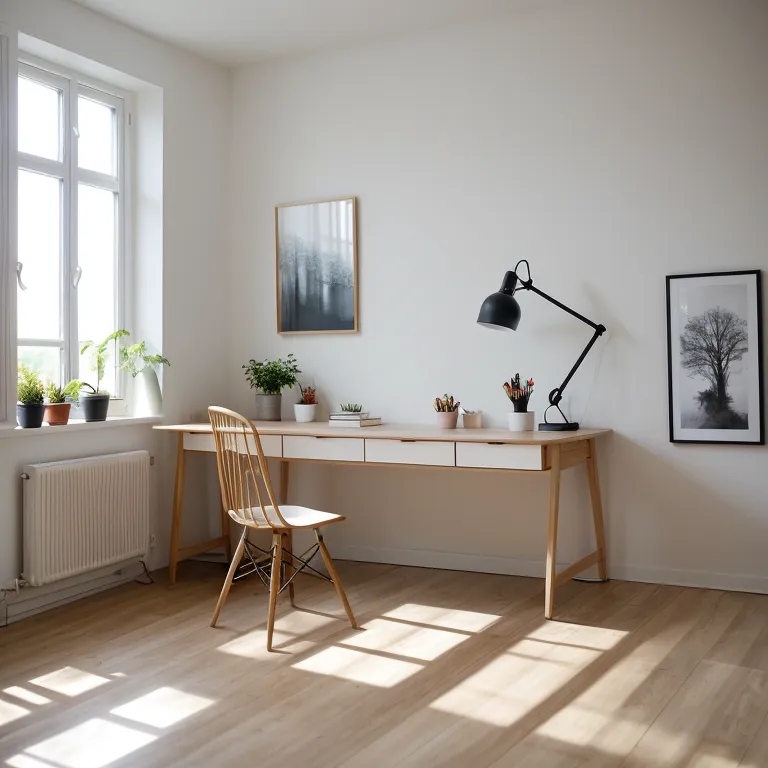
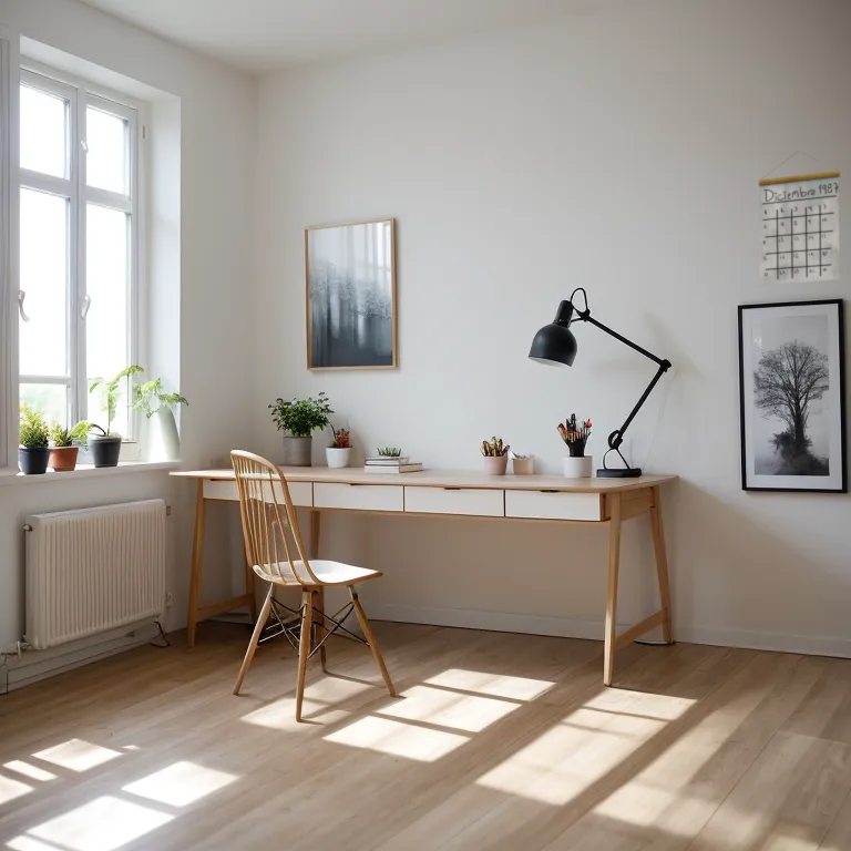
+ calendar (799, 216)
